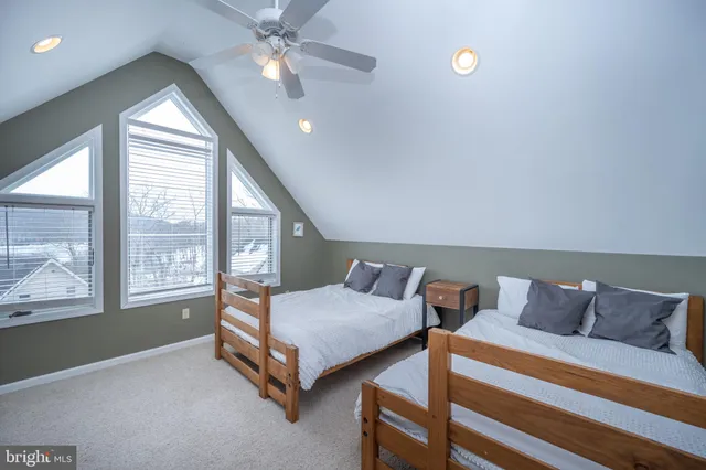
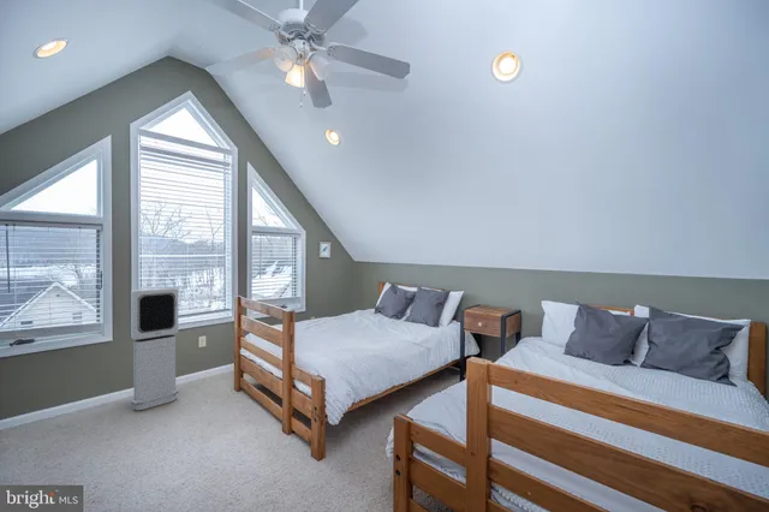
+ air purifier (151, 344)
